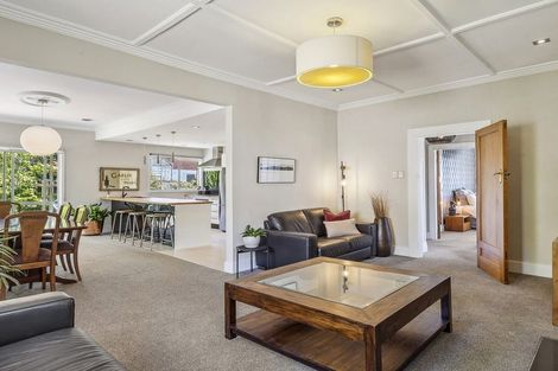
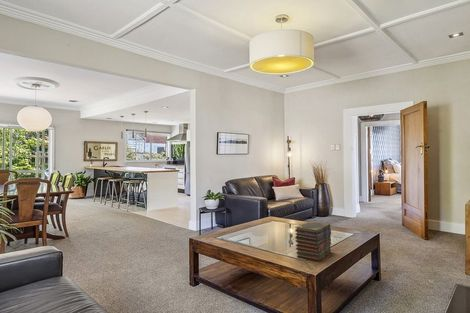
+ book stack (313, 239)
